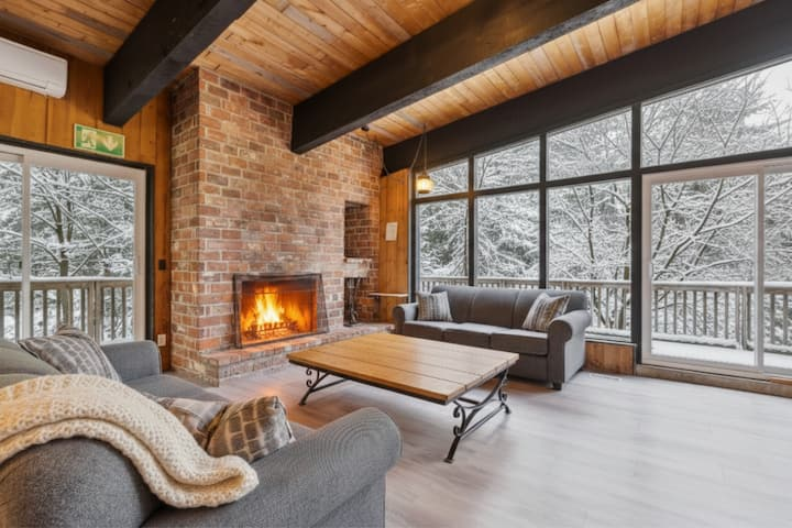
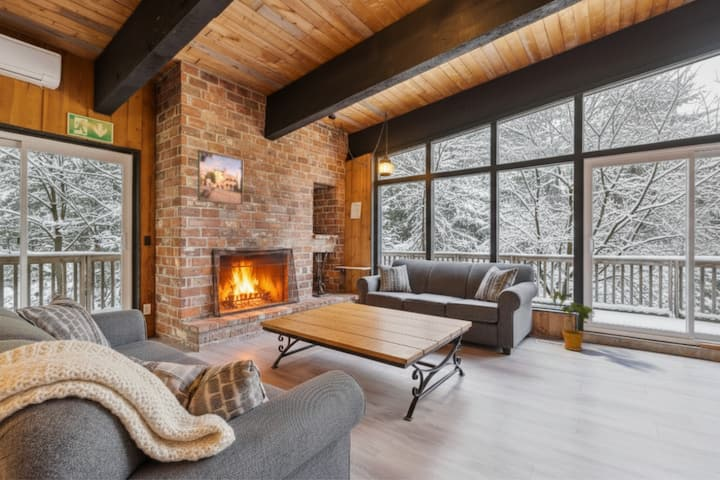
+ house plant (571, 318)
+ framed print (221, 179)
